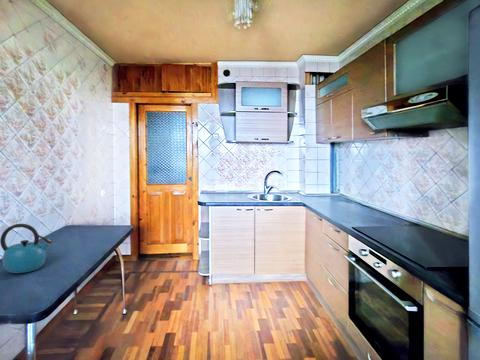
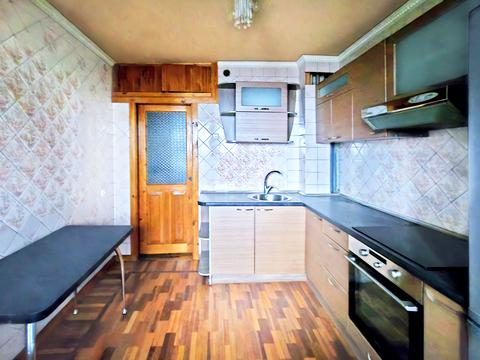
- kettle (27, 246)
